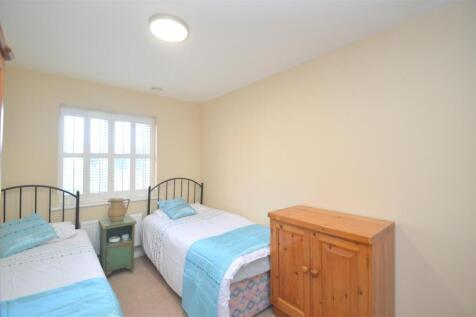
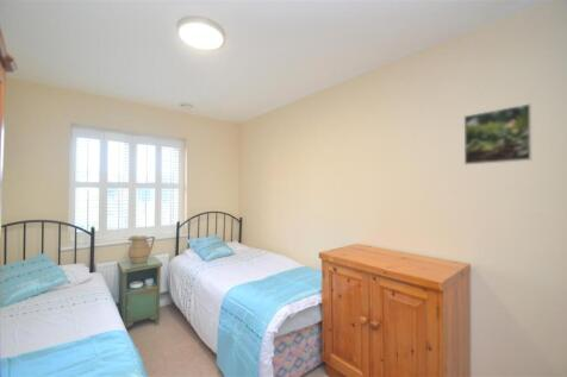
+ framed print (494, 136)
